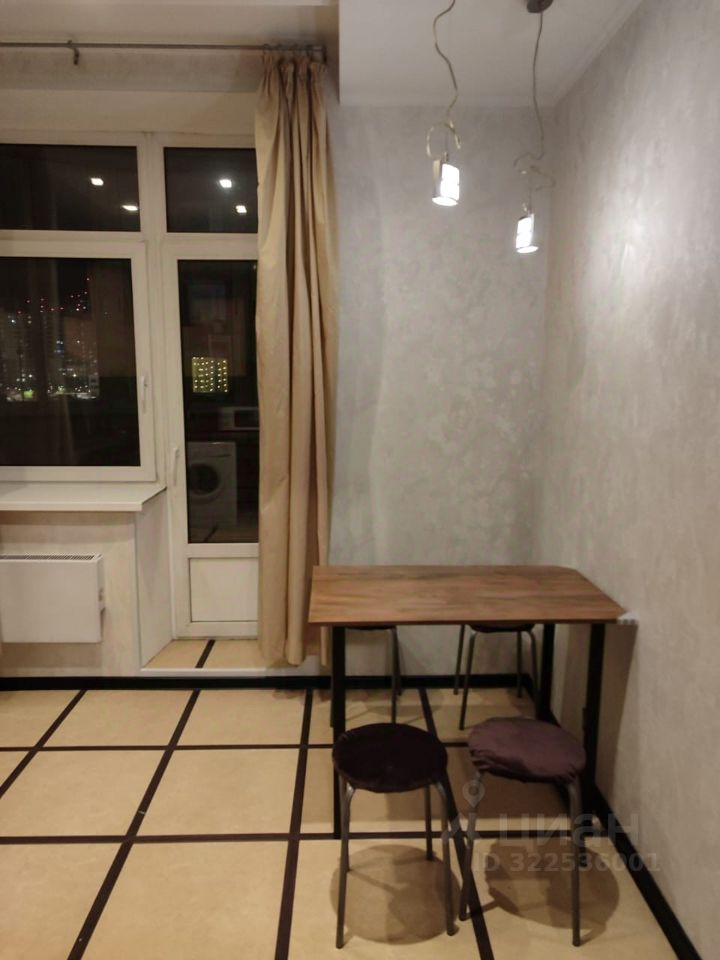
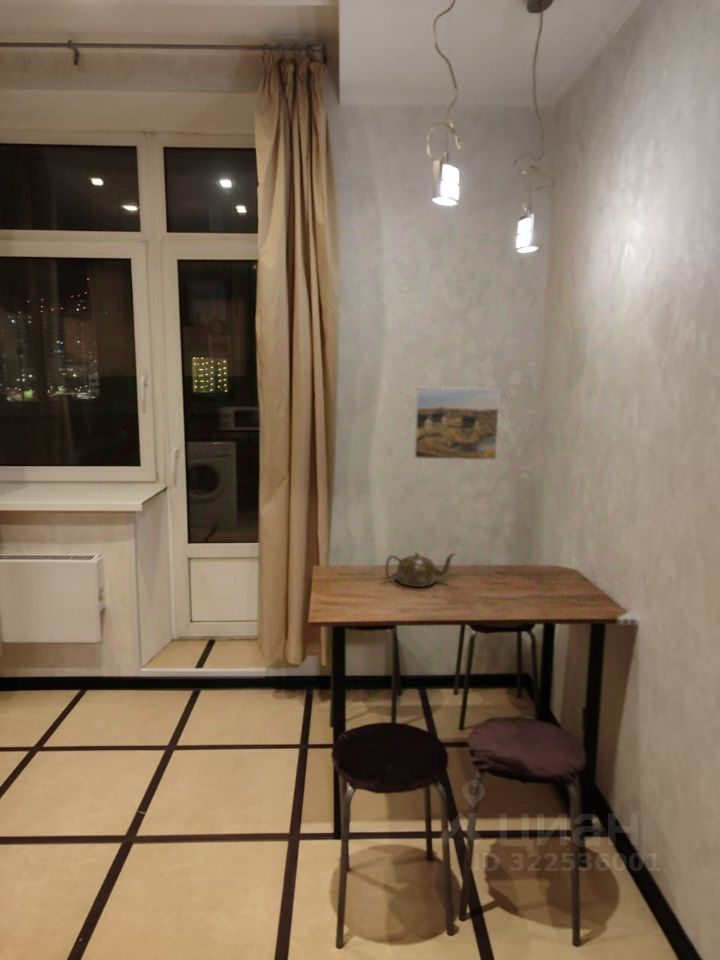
+ teapot (420, 566)
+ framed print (456, 423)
